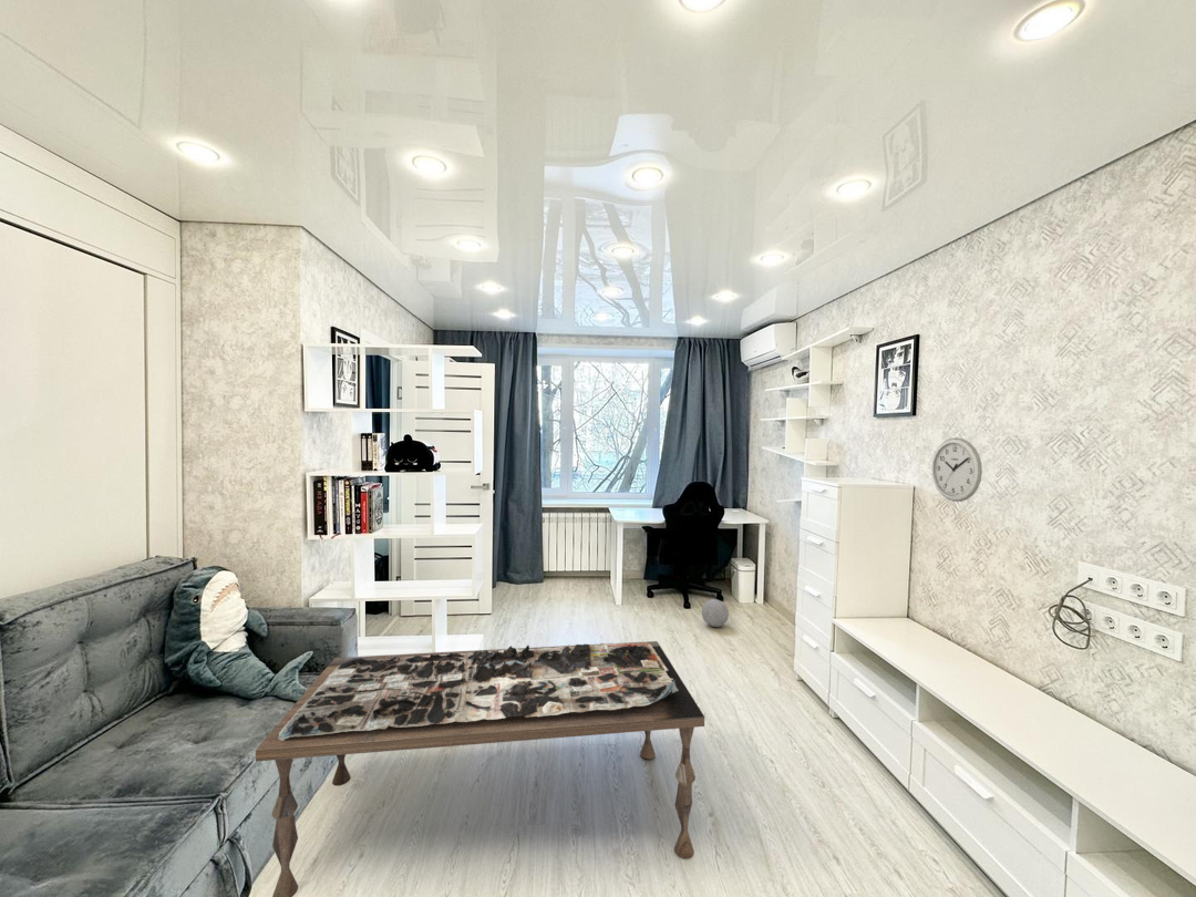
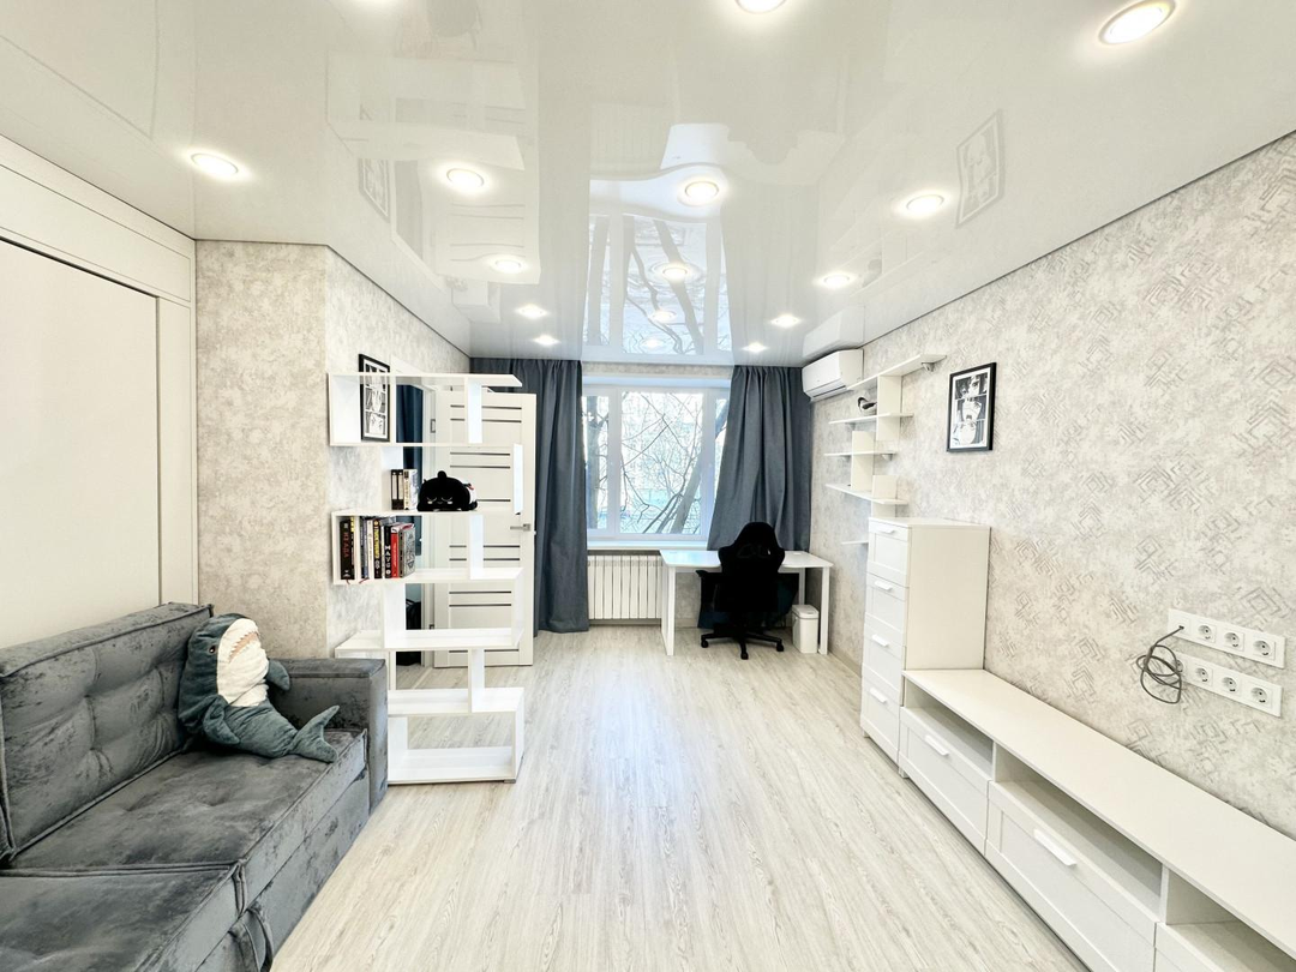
- wall clock (953, 470)
- ball (714, 612)
- coffee table (498, 735)
